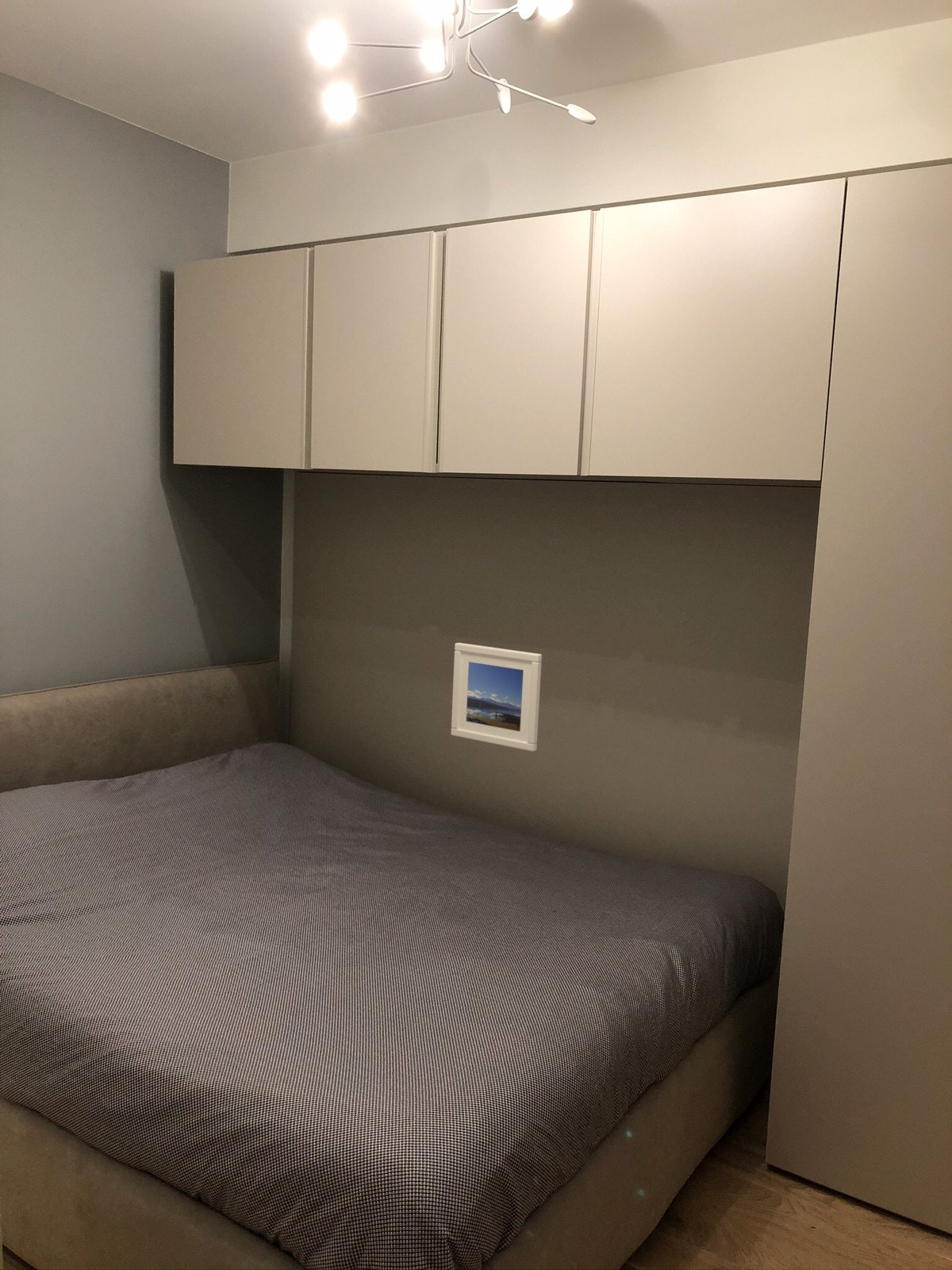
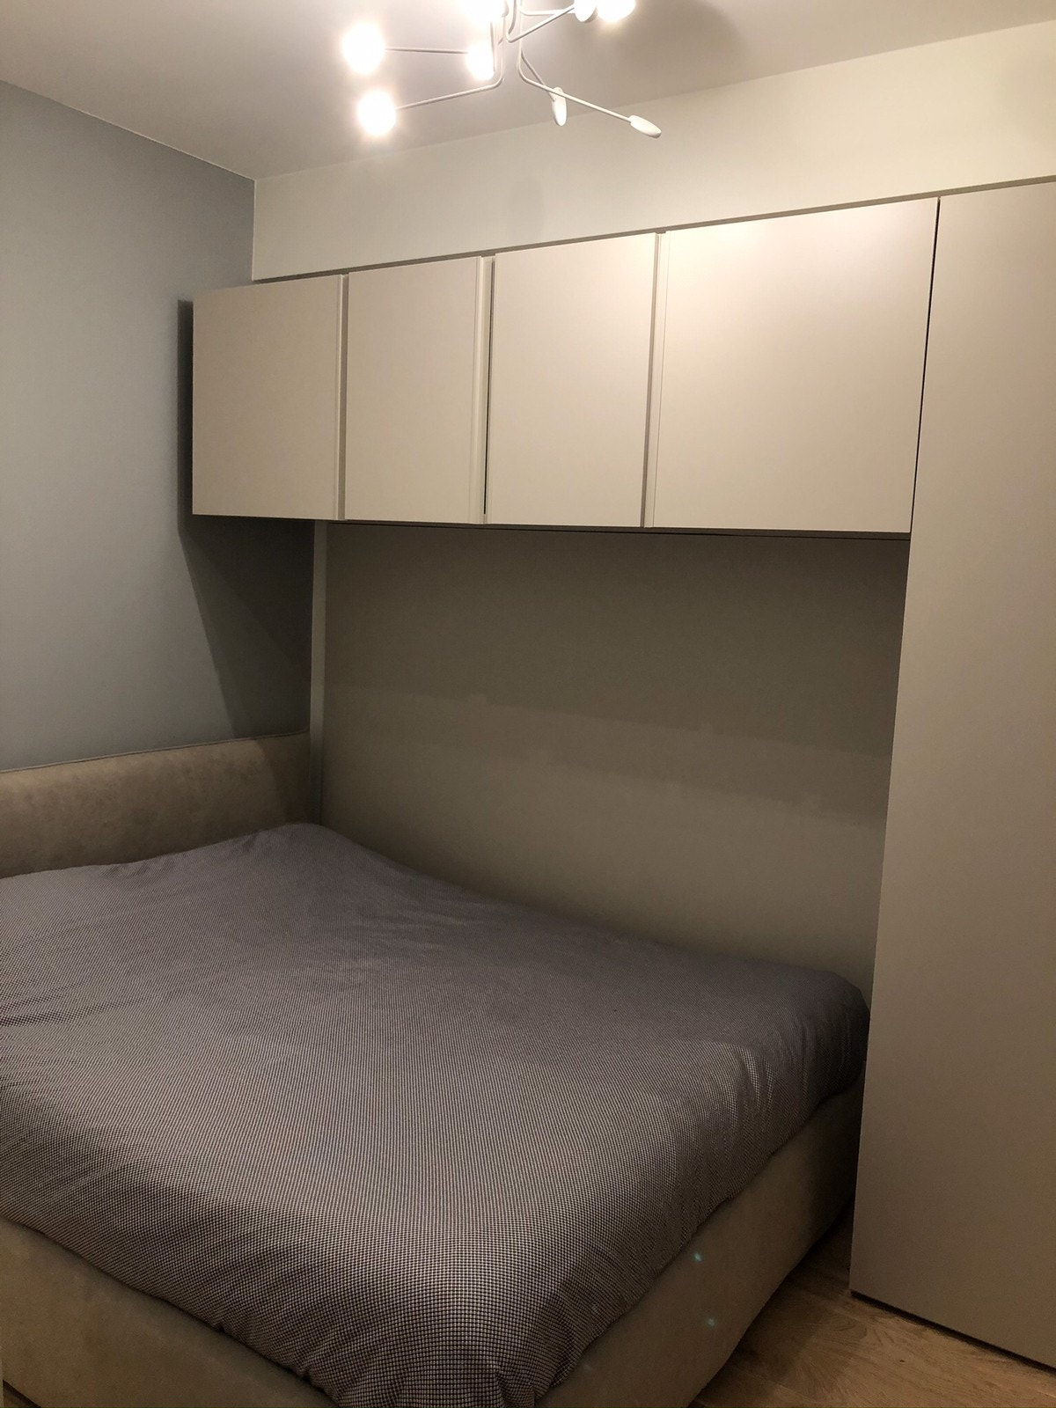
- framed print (495, 695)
